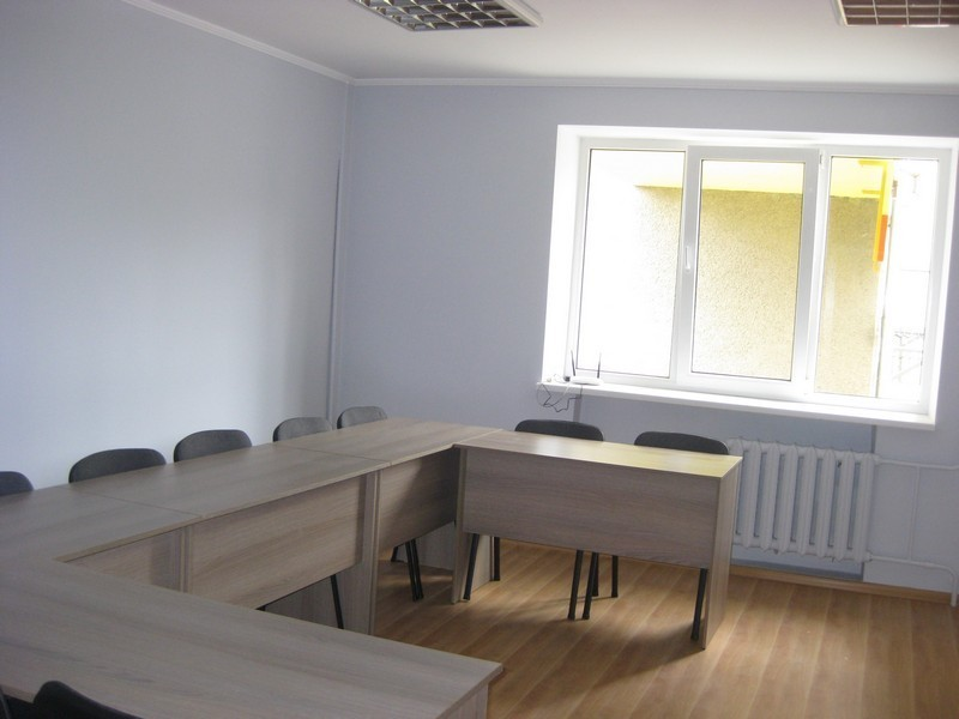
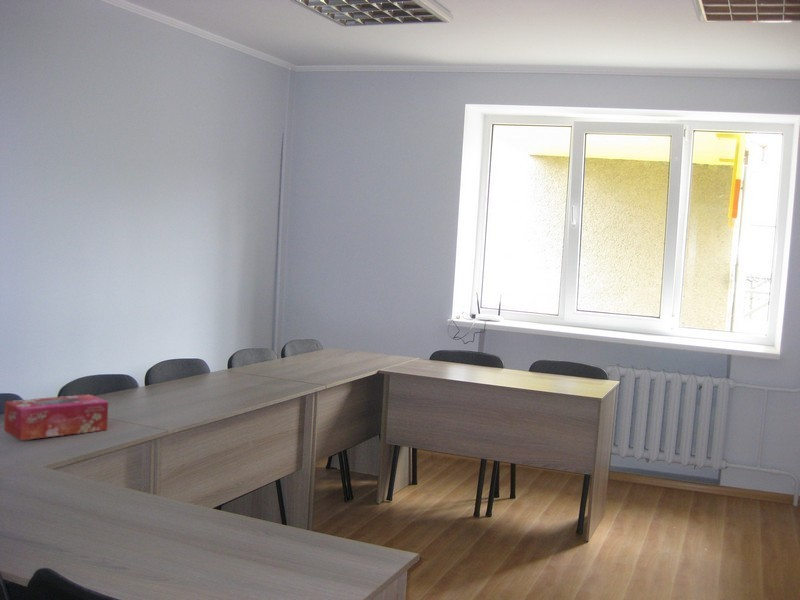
+ tissue box (57, 415)
